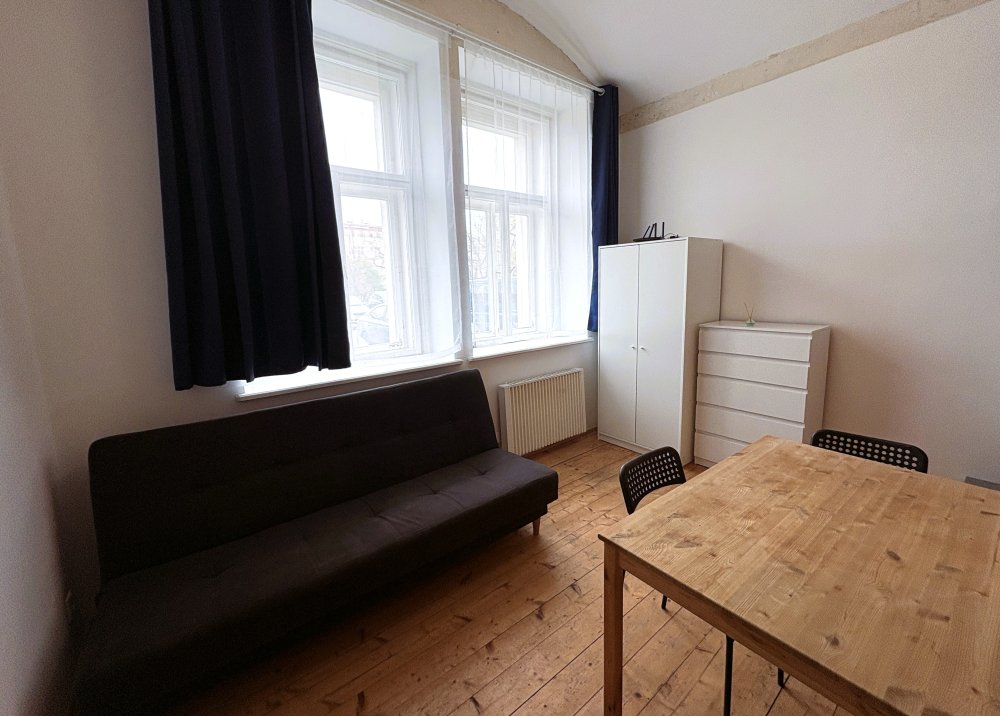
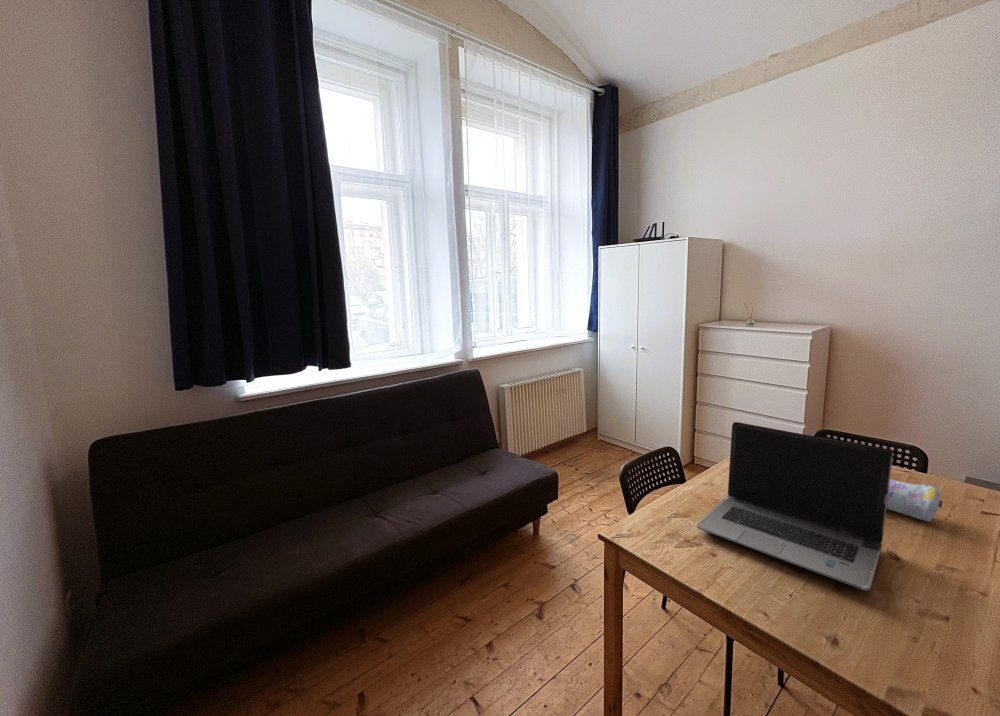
+ pencil case (888, 491)
+ laptop computer (788, 493)
